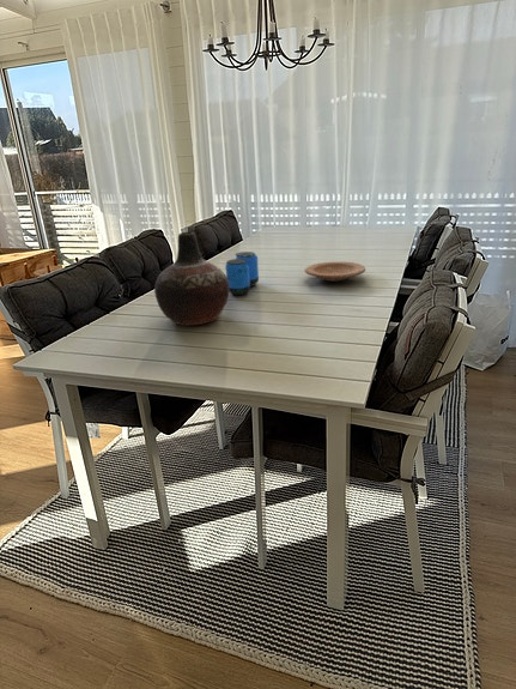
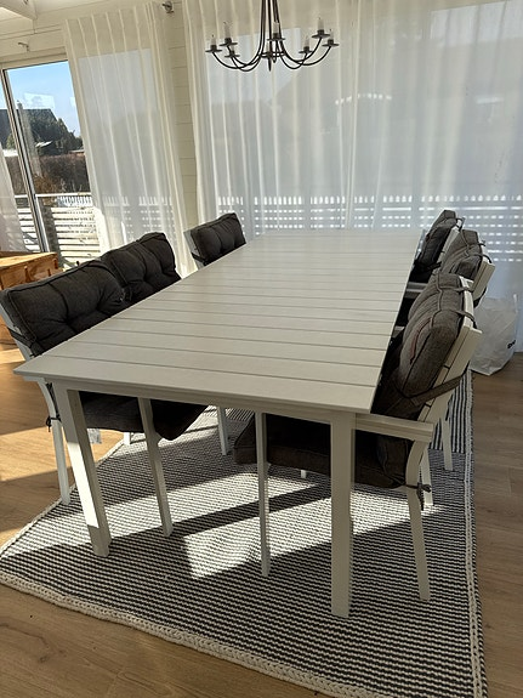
- vase (190, 277)
- barrel (242, 272)
- plate (334, 272)
